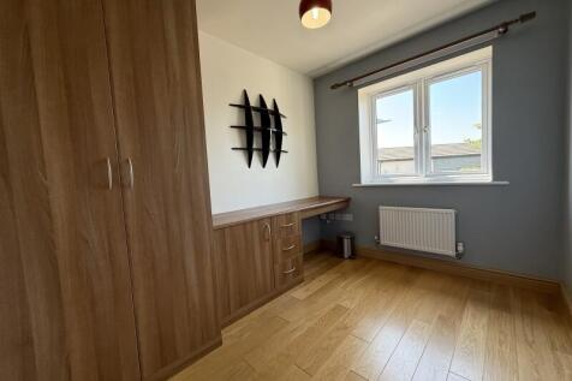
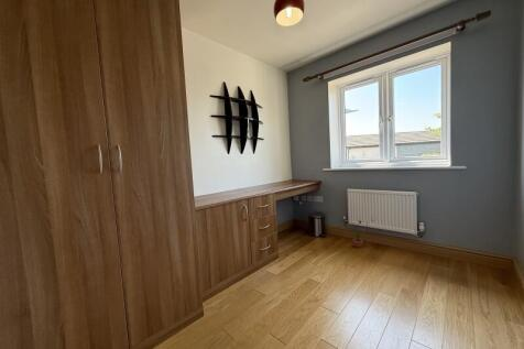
+ potted plant (360, 232)
